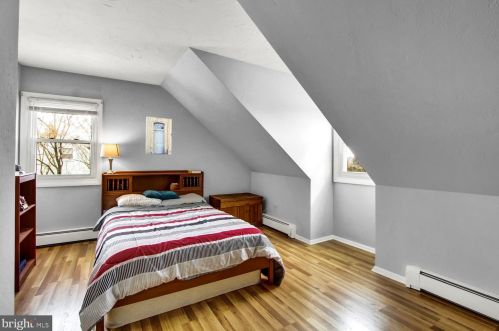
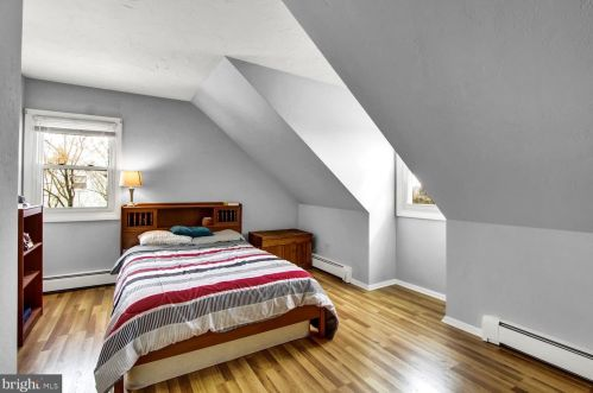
- wall art (159, 136)
